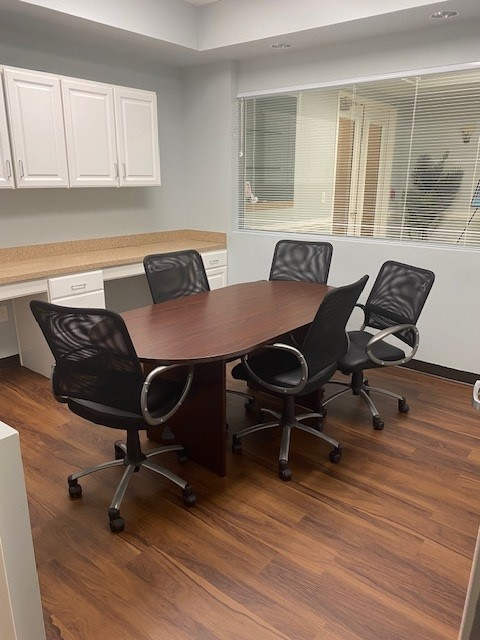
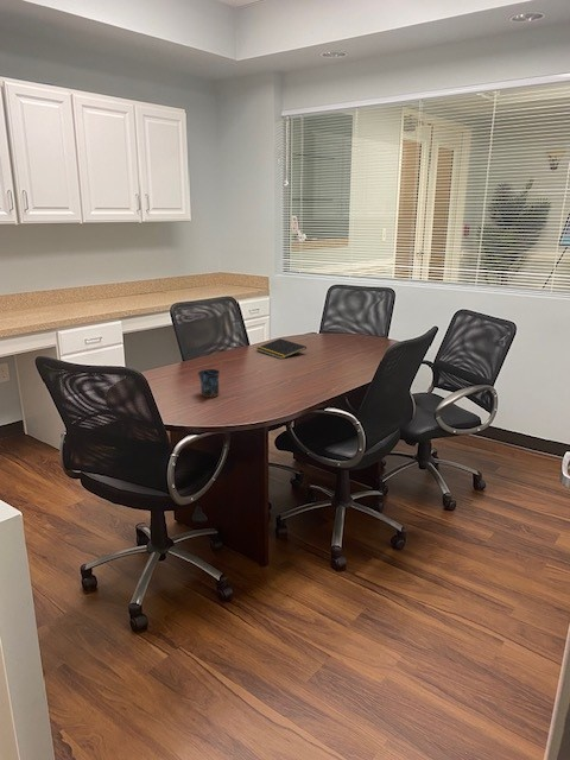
+ mug (207, 384)
+ notepad (280, 348)
